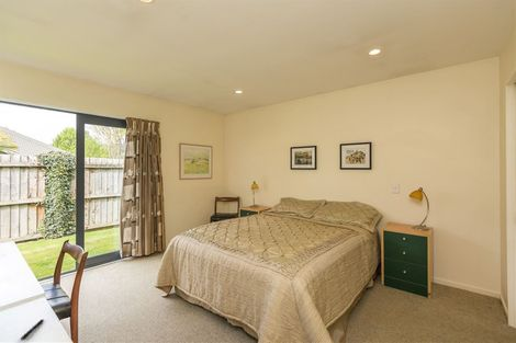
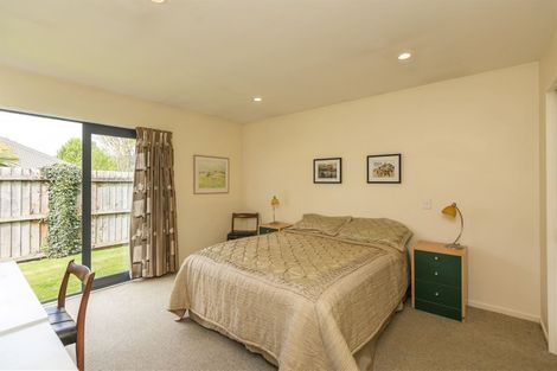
- pen (33, 328)
